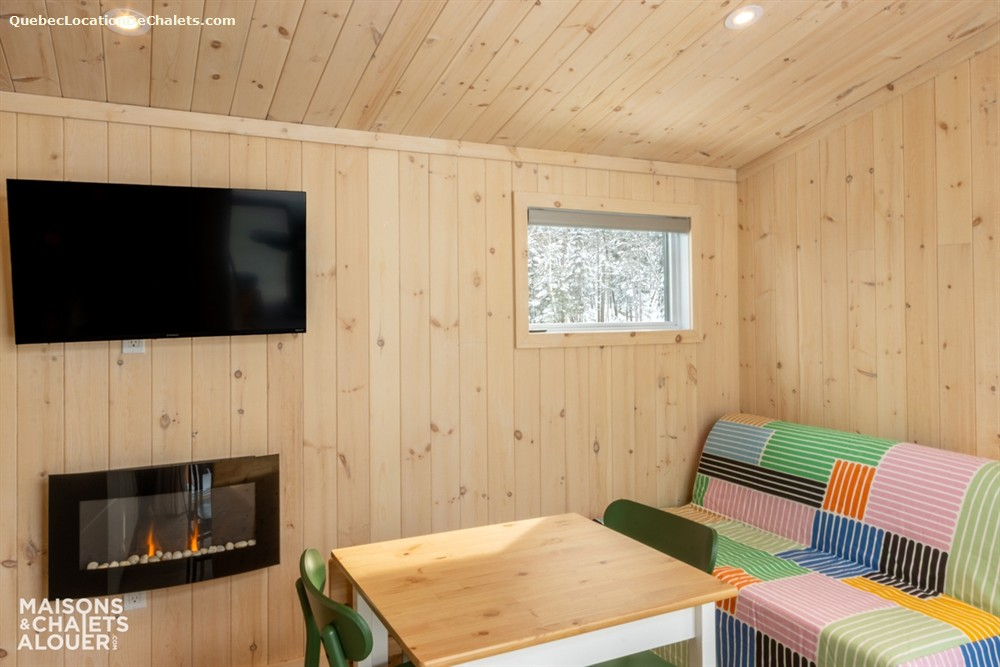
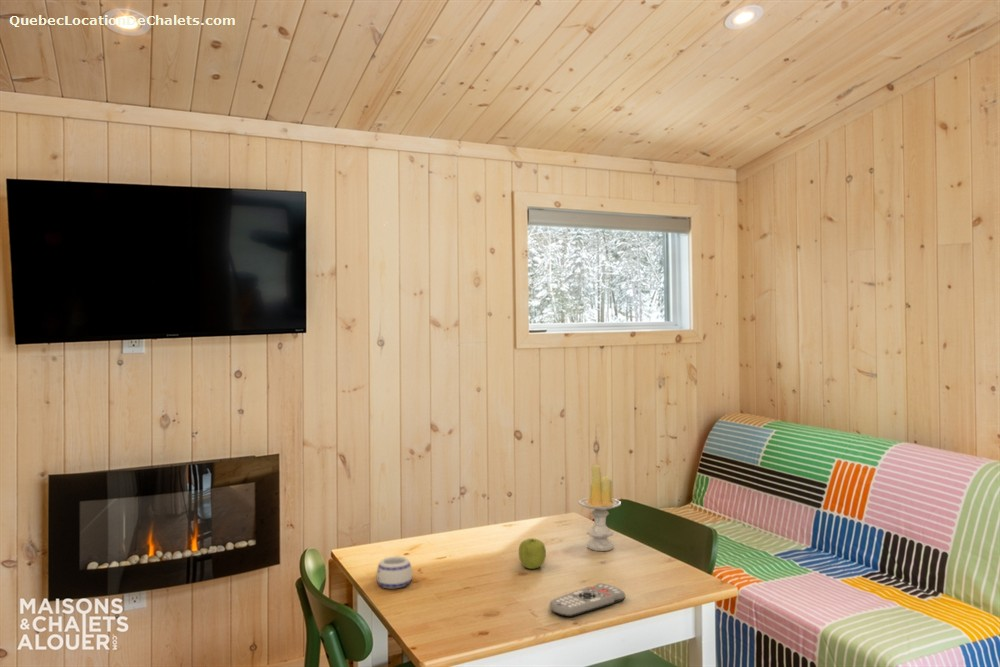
+ candle (599, 505)
+ mug (392, 570)
+ remote control (586, 600)
+ fruit (532, 552)
